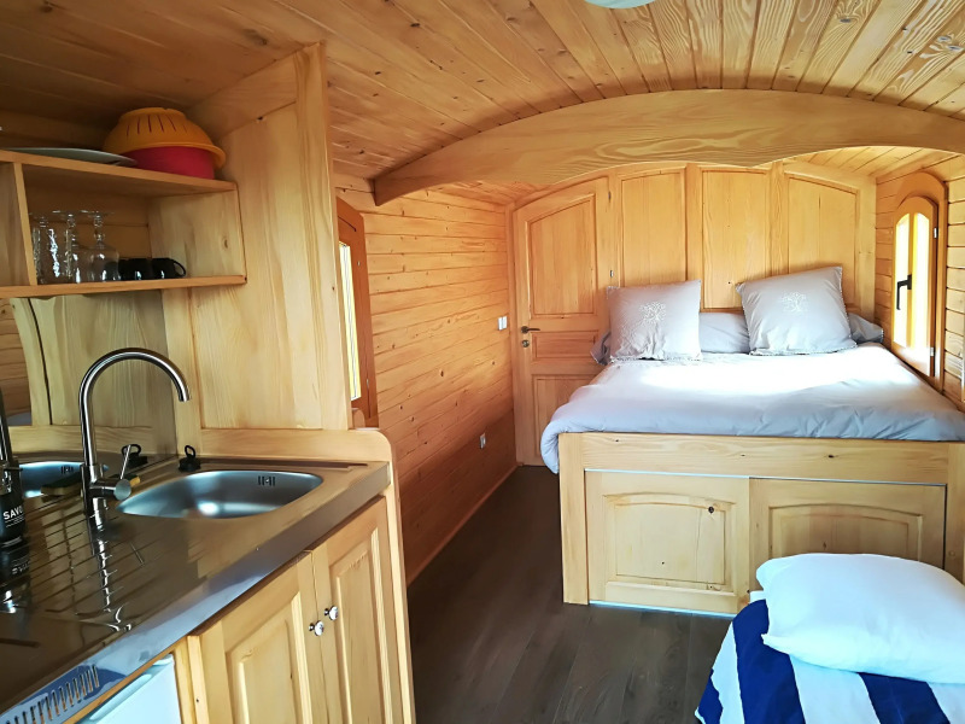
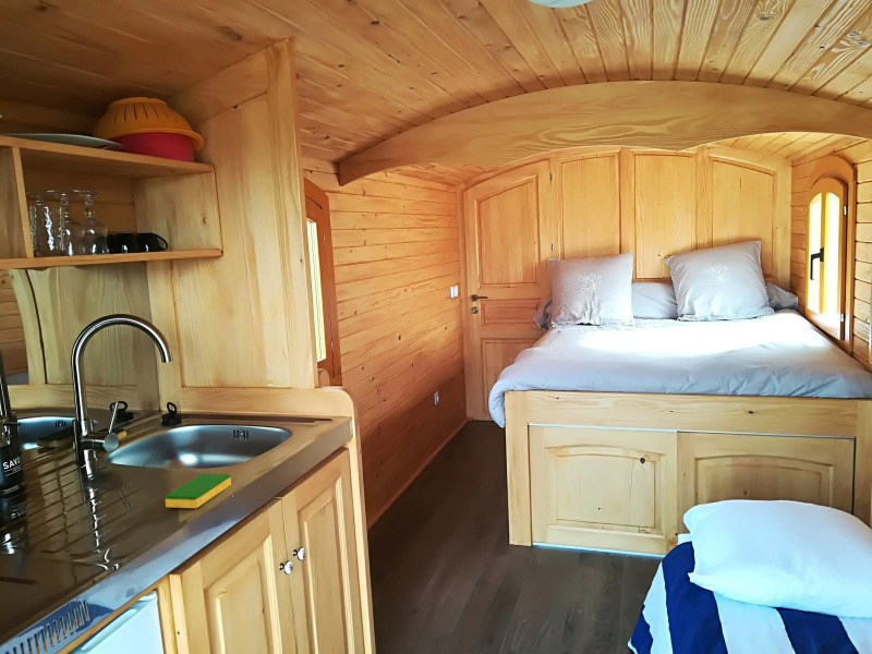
+ dish sponge (199, 489)
